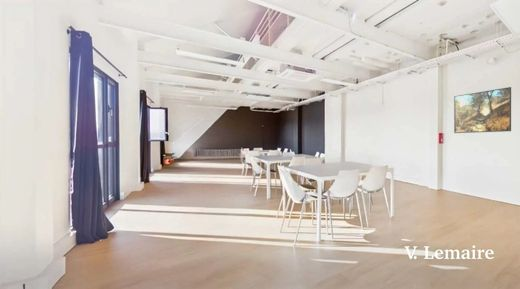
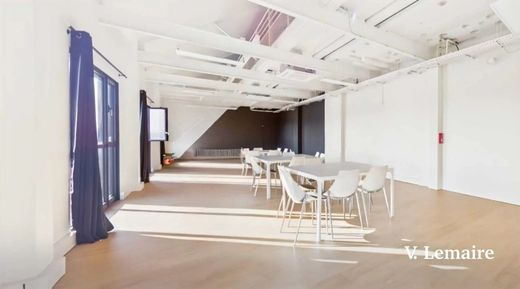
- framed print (480, 112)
